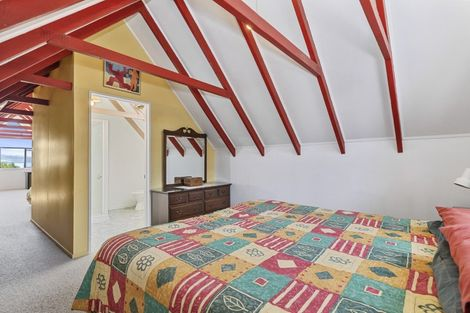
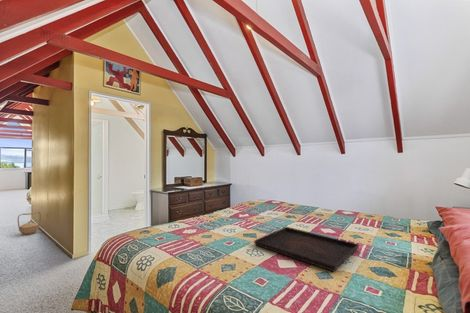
+ basket (29, 223)
+ serving tray (305, 244)
